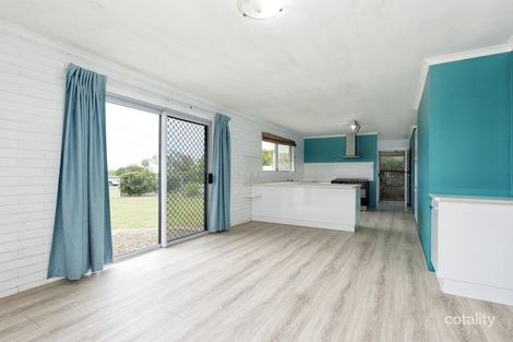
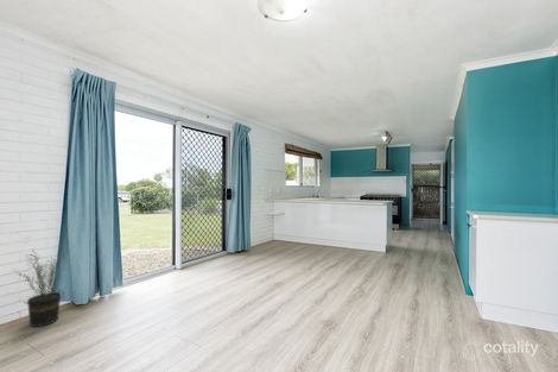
+ potted plant (42, 285)
